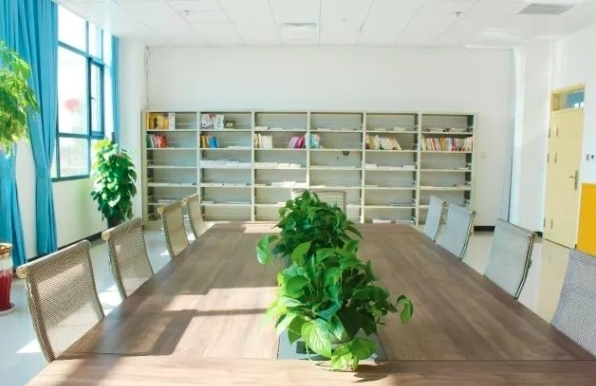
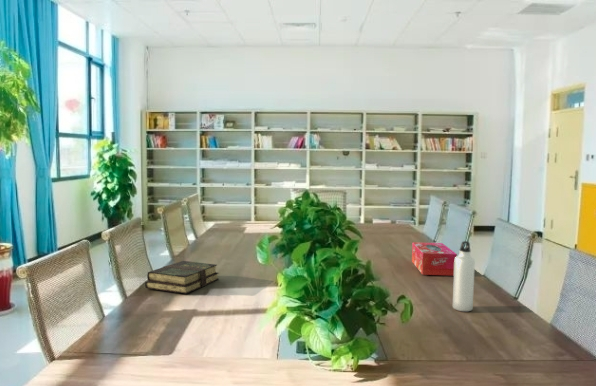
+ tissue box (432, 257)
+ water bottle (463, 275)
+ book (183, 275)
